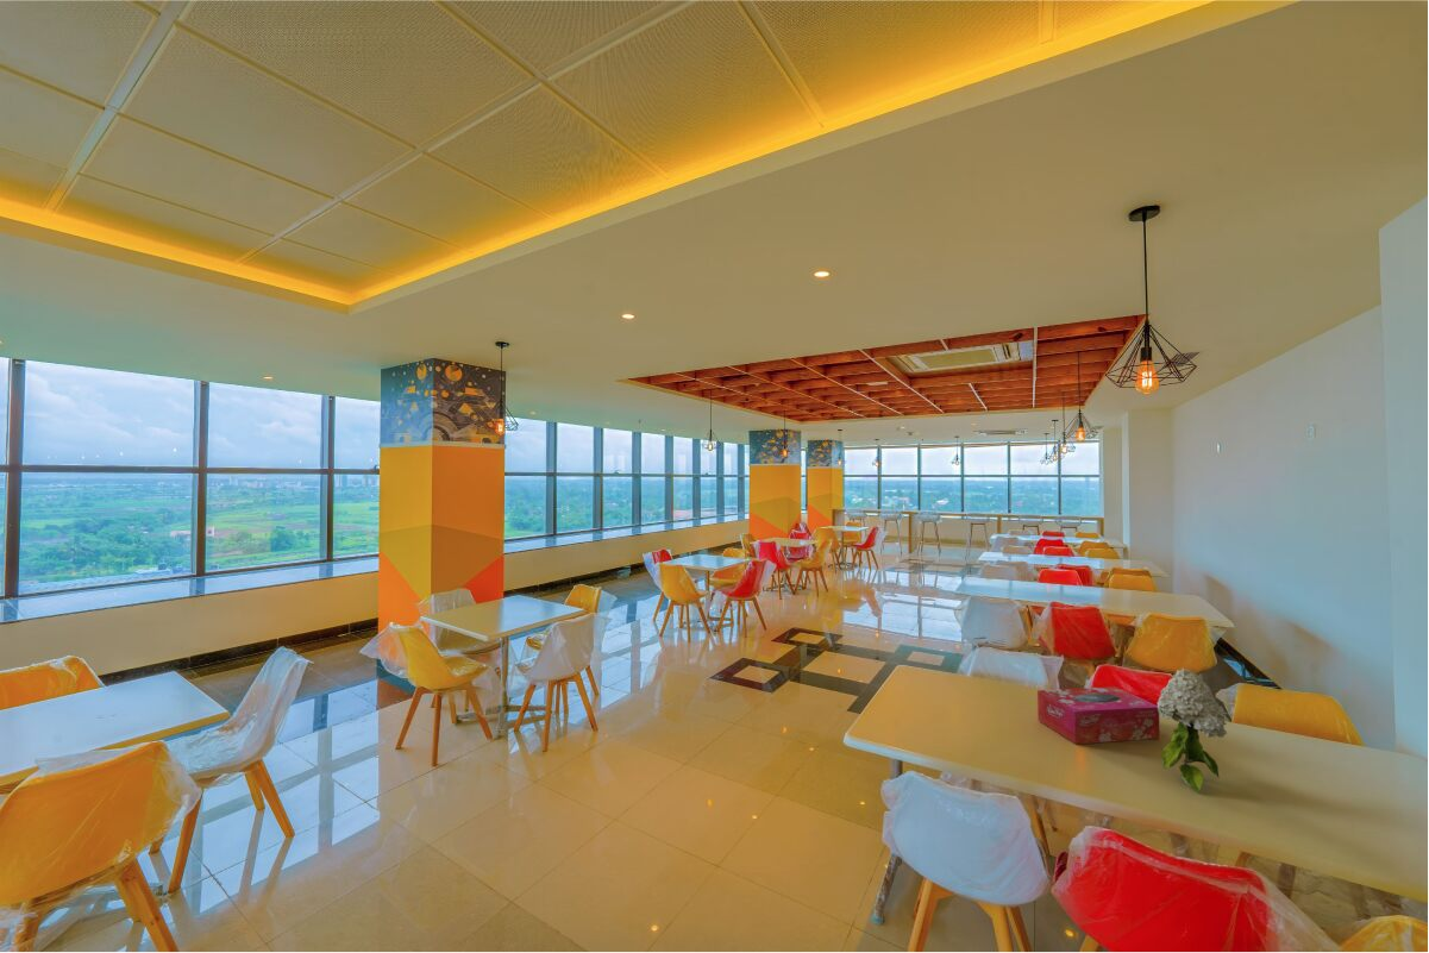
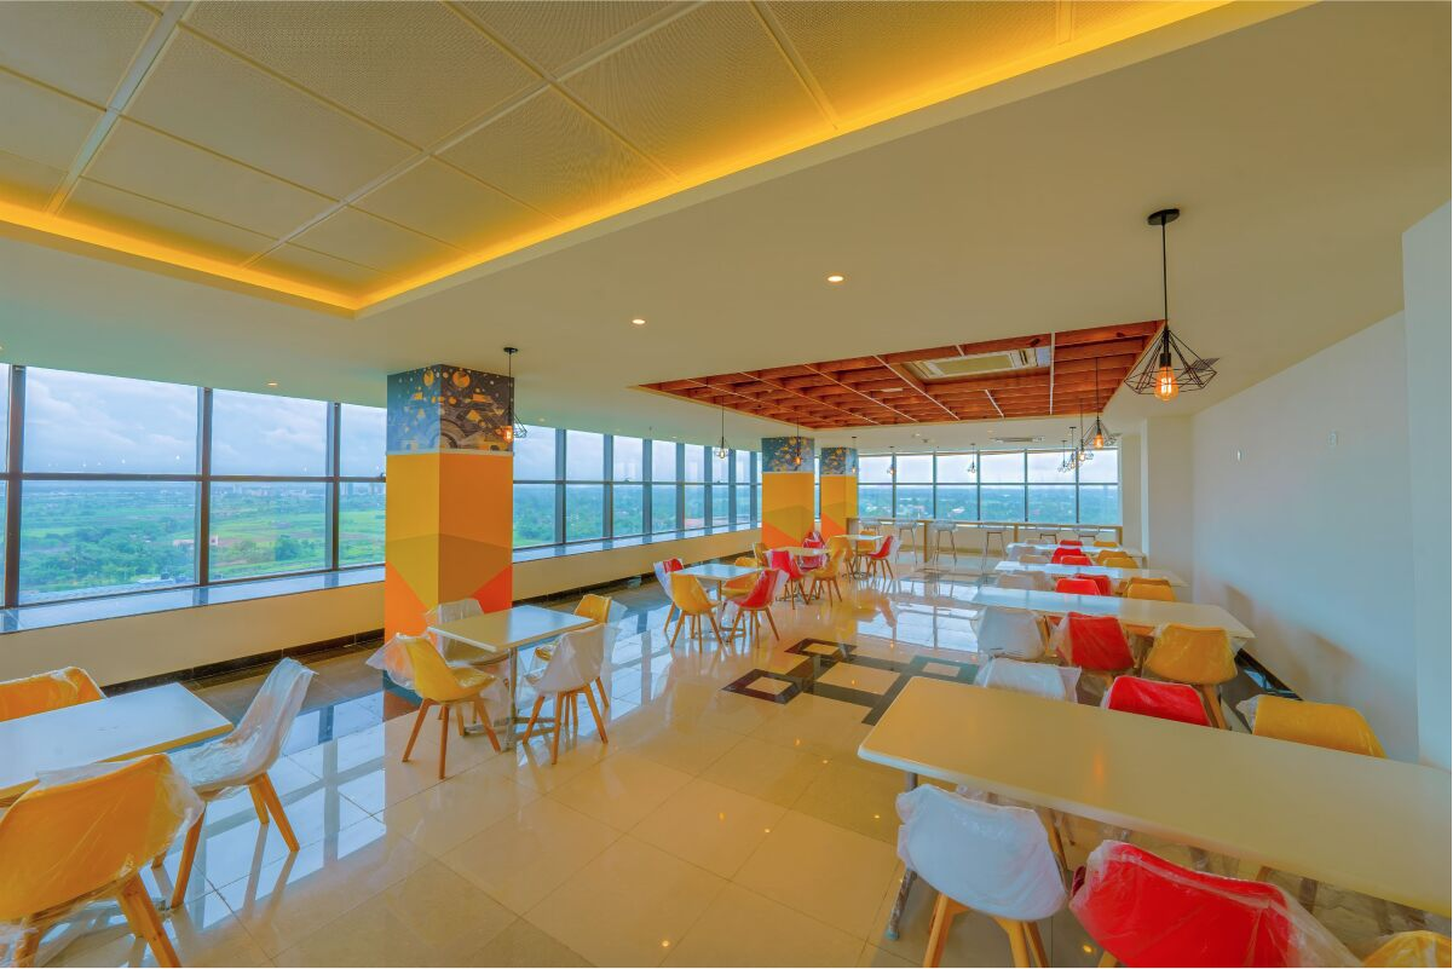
- flower (1191, 722)
- tissue box (1096, 713)
